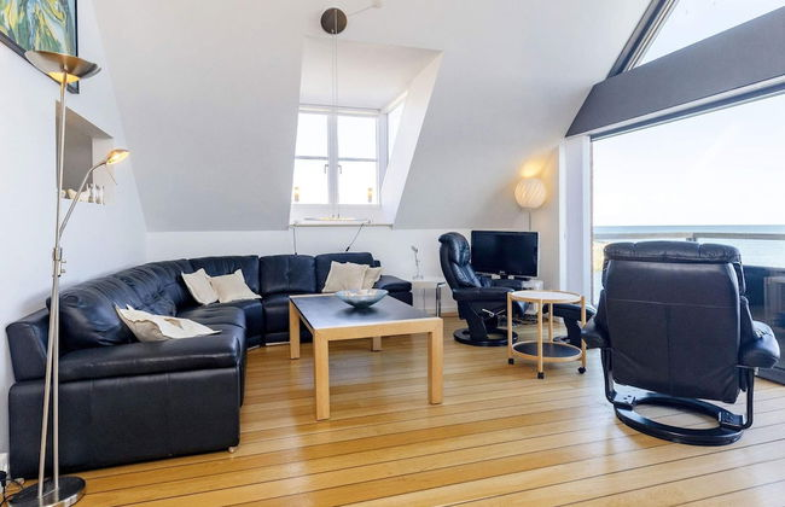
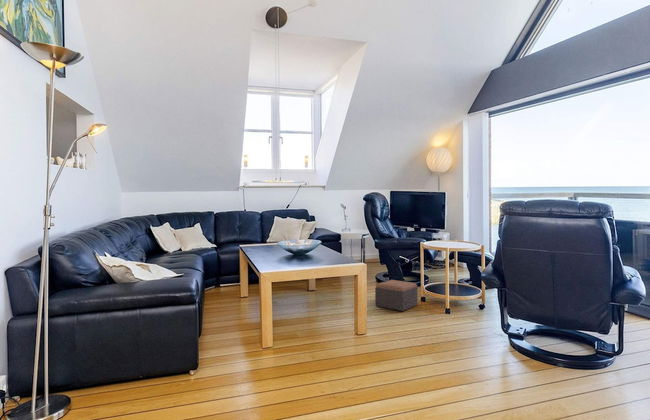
+ footstool (396, 294)
